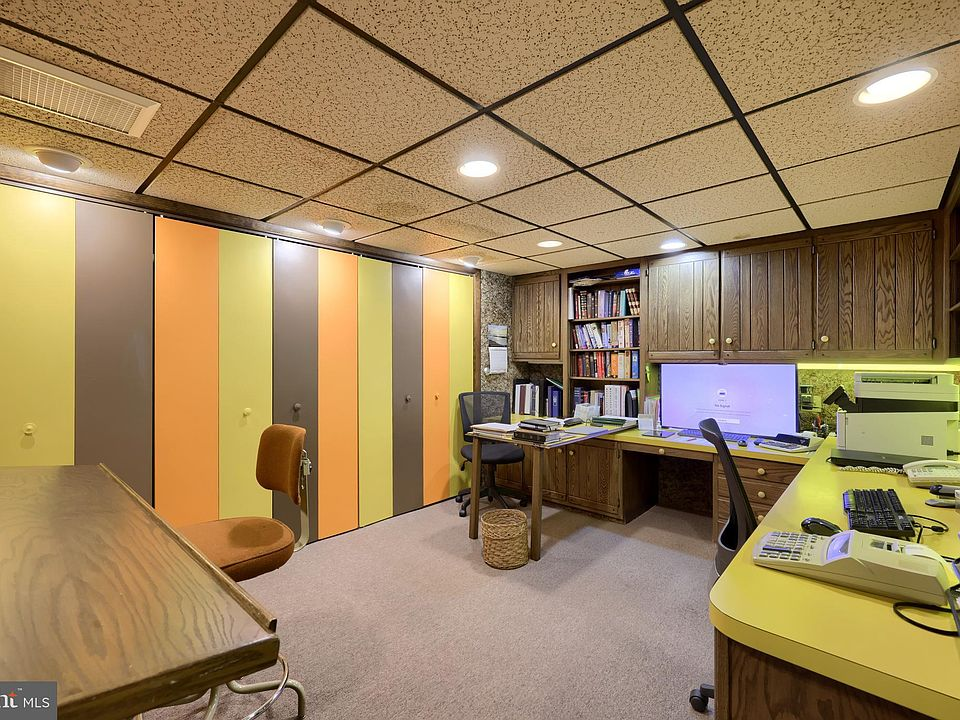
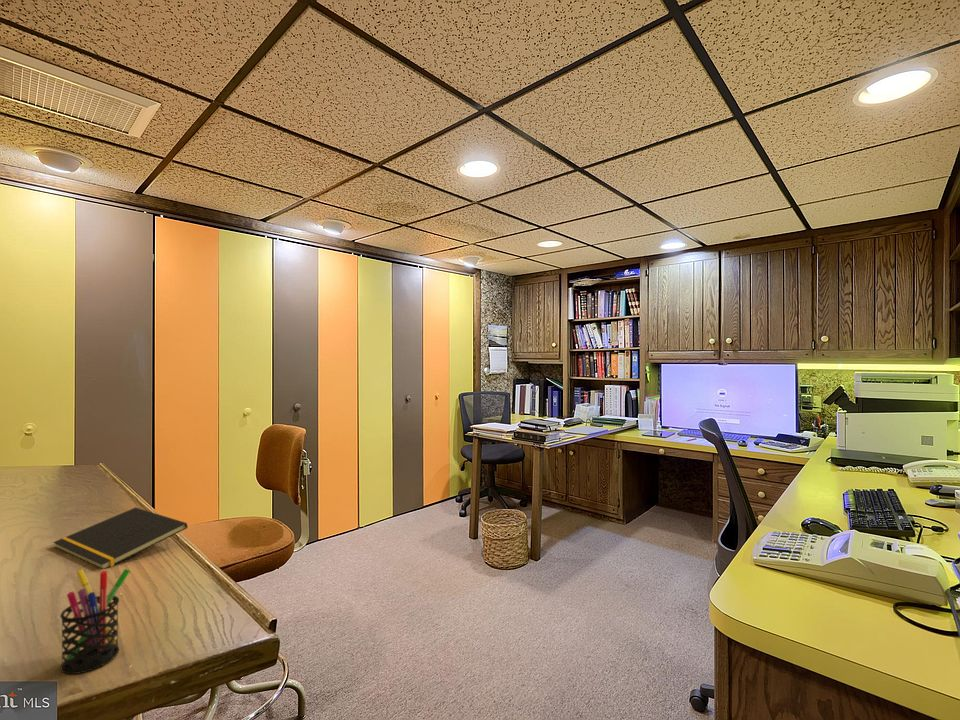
+ notepad (121, 535)
+ pen holder (98, 611)
